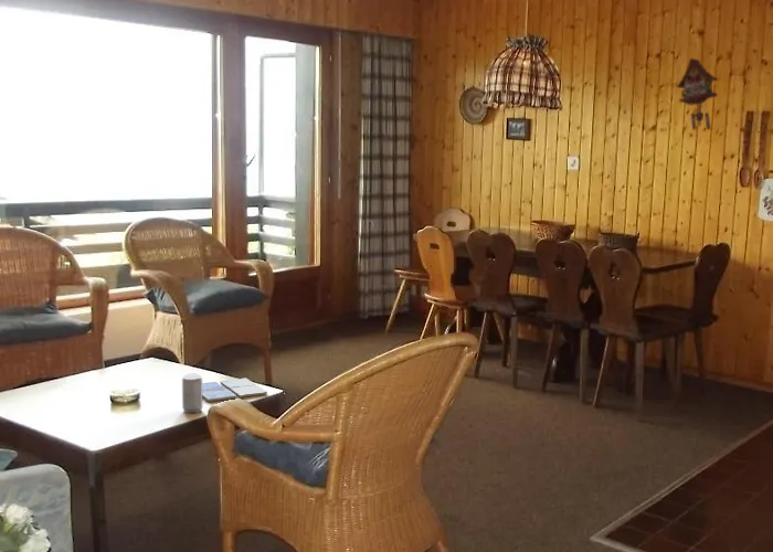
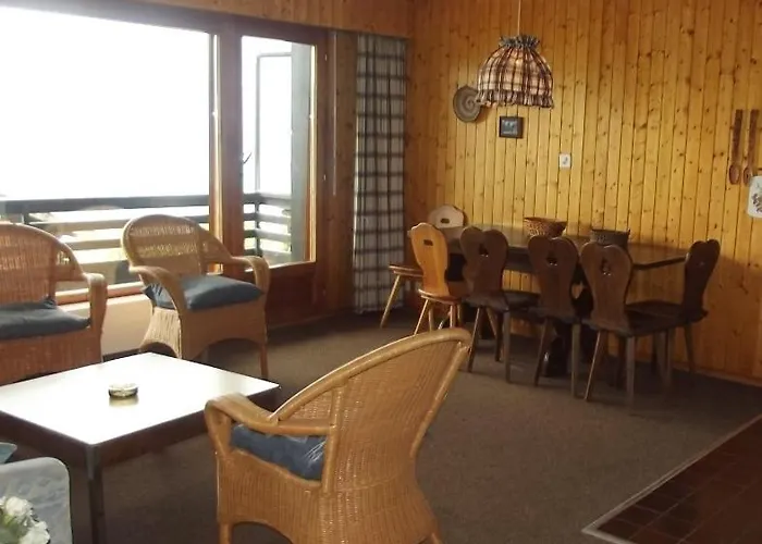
- cuckoo clock (696, 94)
- drink coaster (227, 390)
- beverage can (192, 393)
